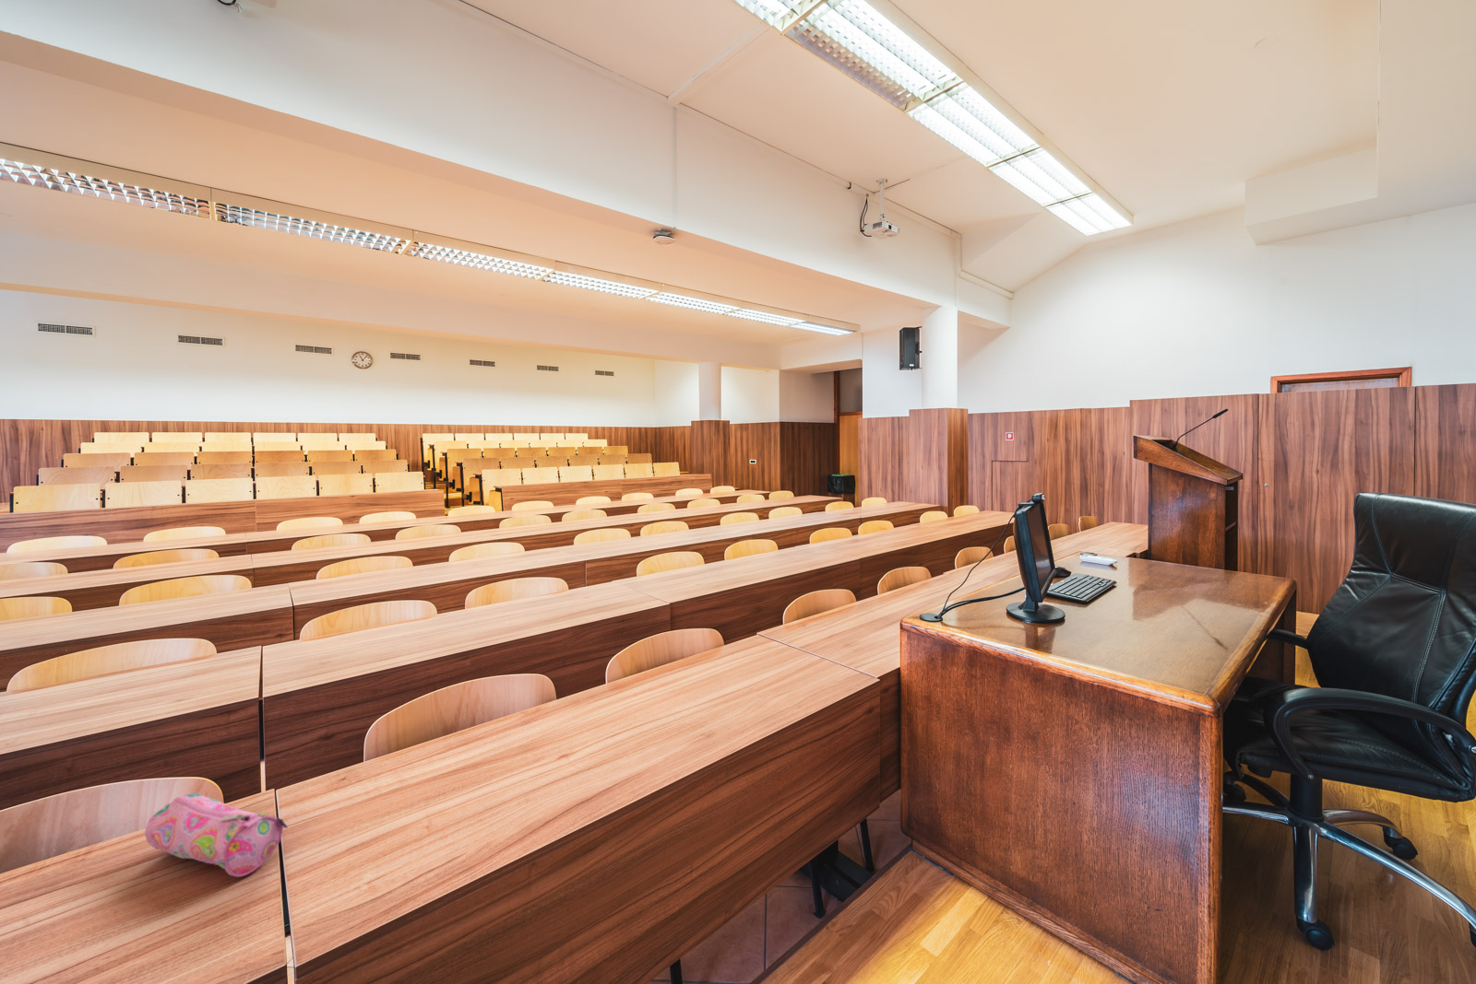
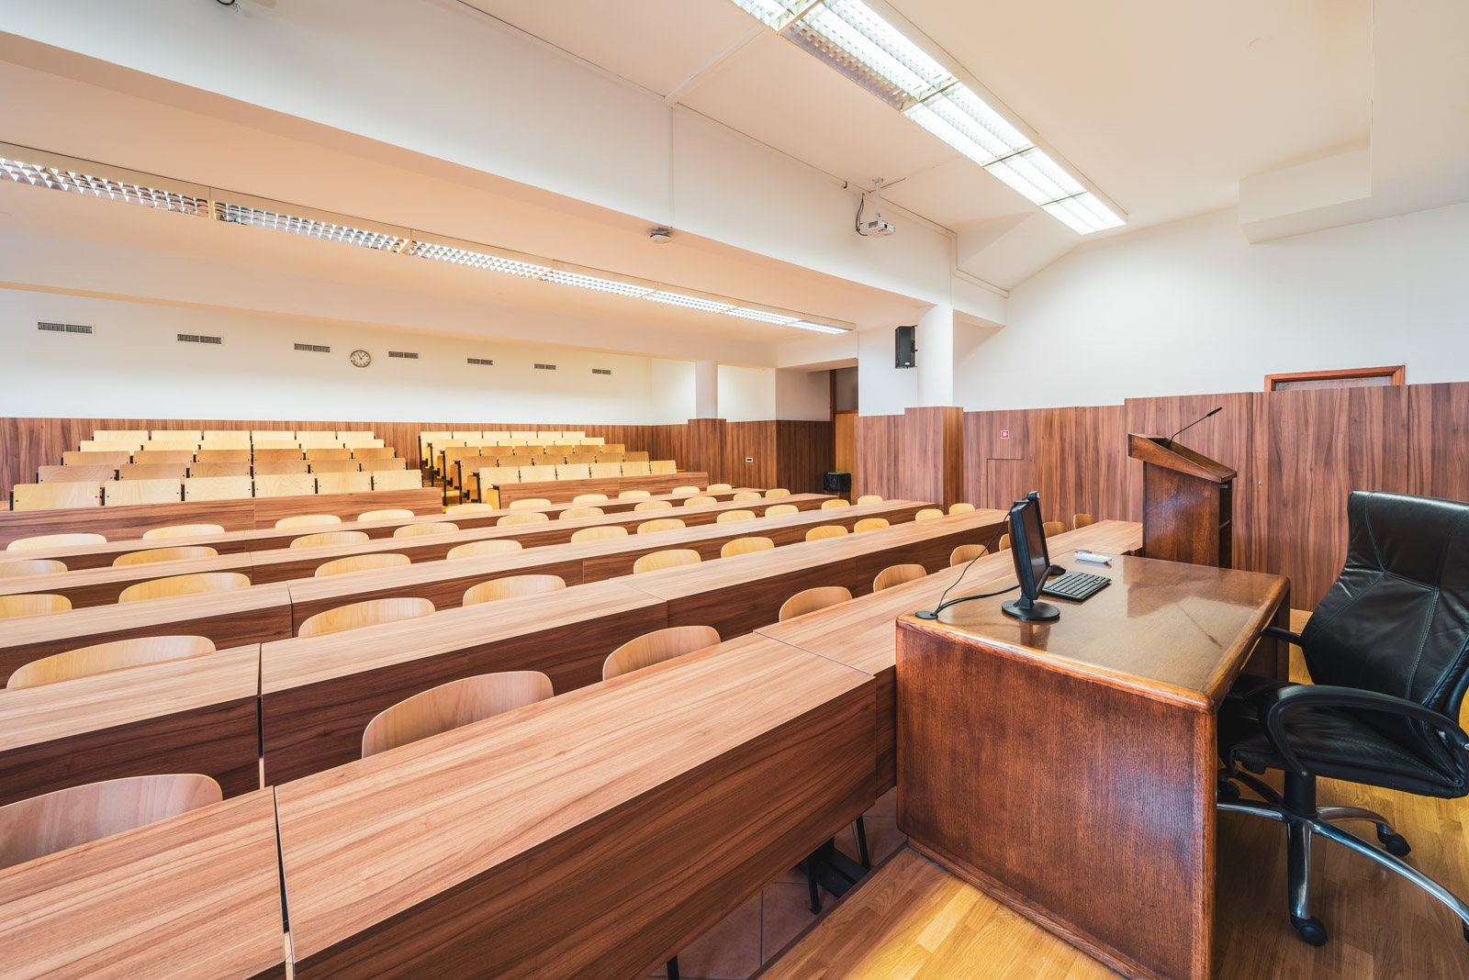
- pencil case (215, 831)
